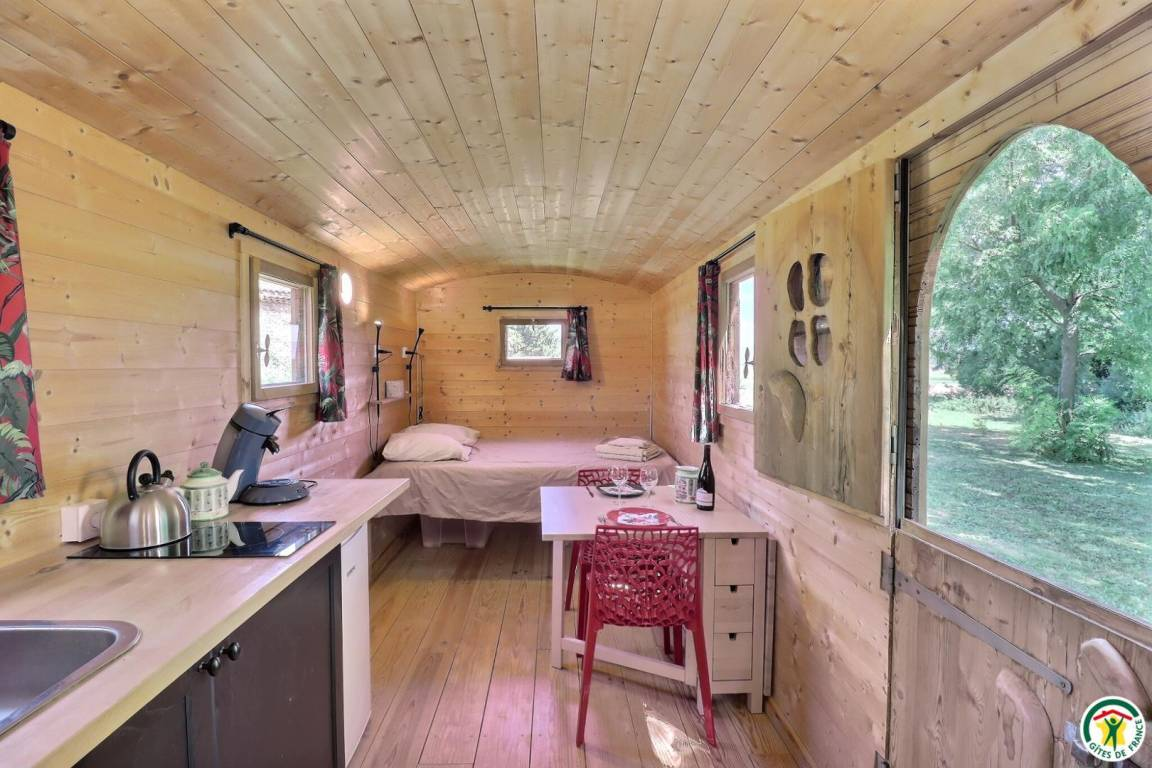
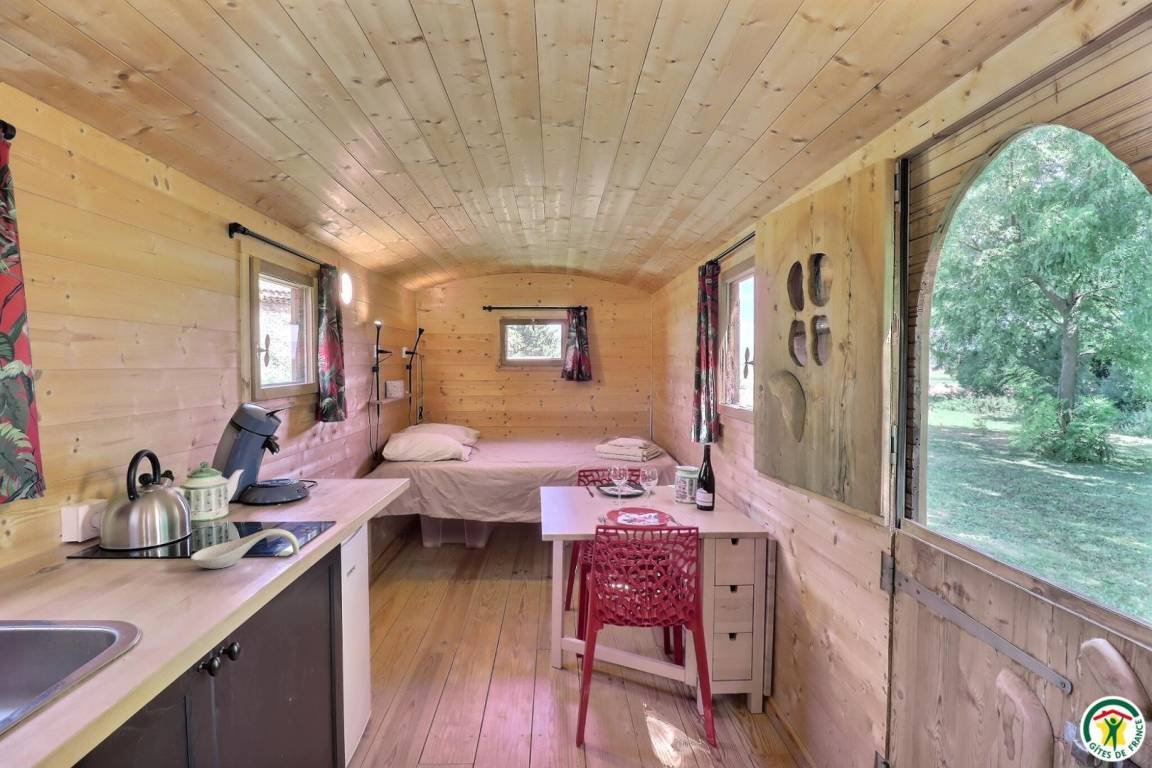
+ spoon rest (247, 547)
